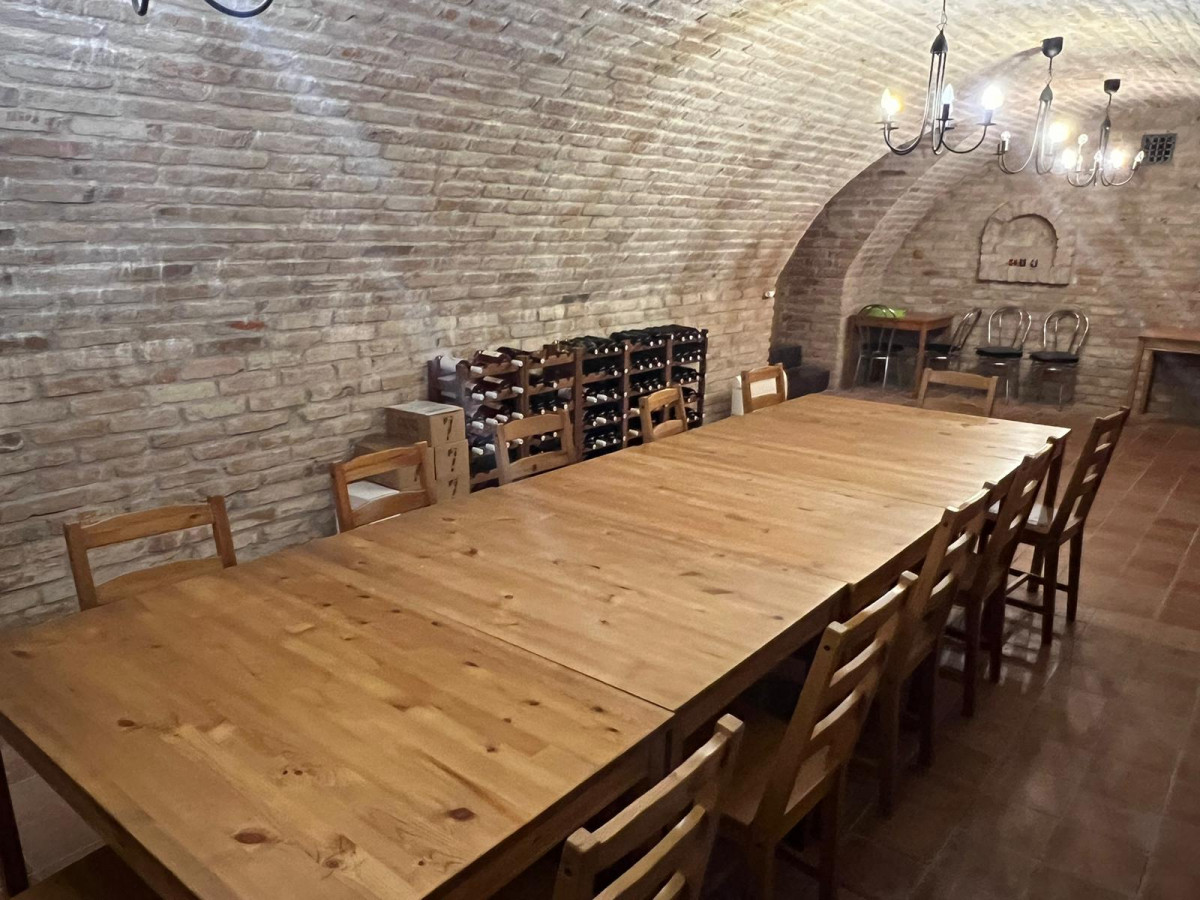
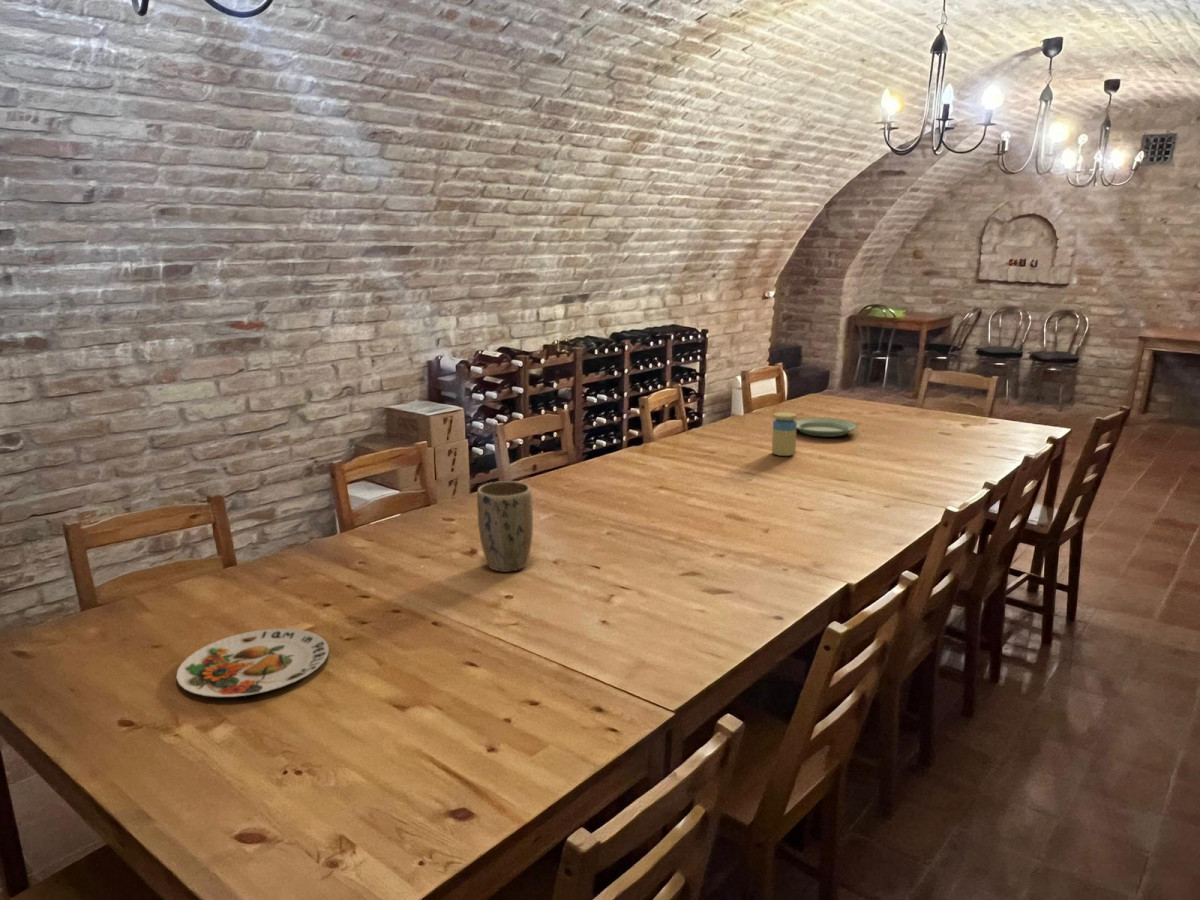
+ plate (255, 662)
+ plant pot (505, 526)
+ jar (784, 434)
+ plate (823, 427)
